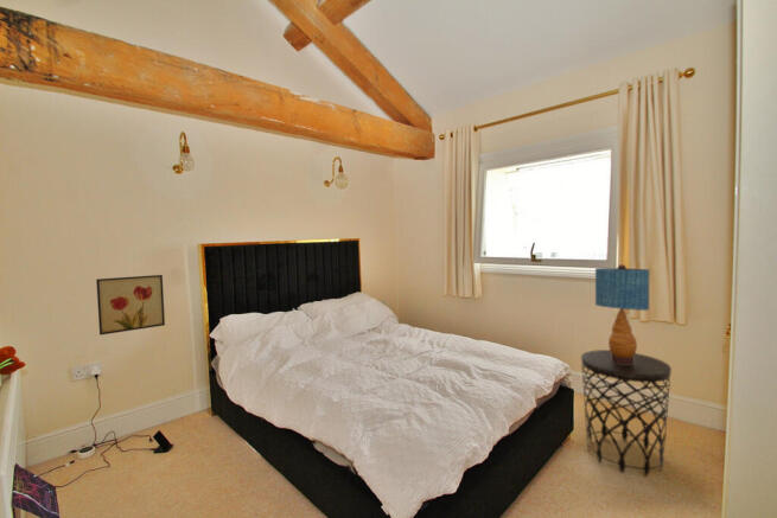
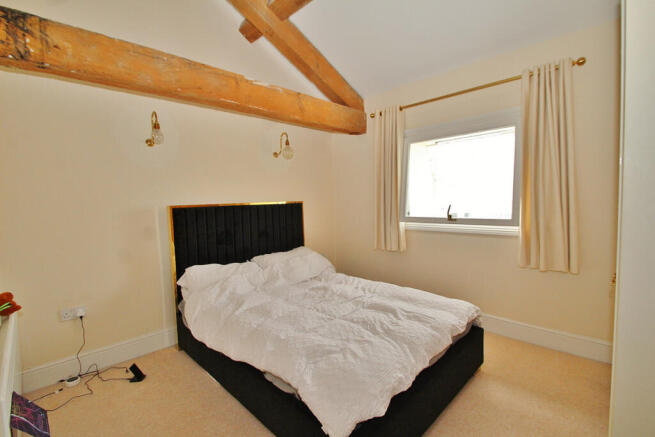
- wall art (132, 302)
- table lamp (620, 312)
- side table (623, 408)
